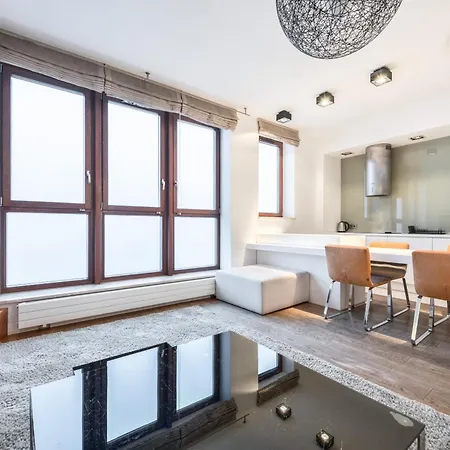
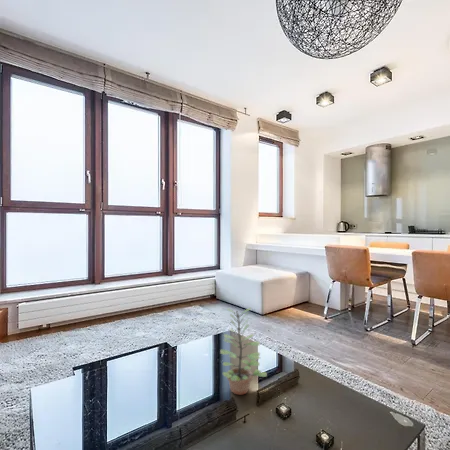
+ plant (243, 348)
